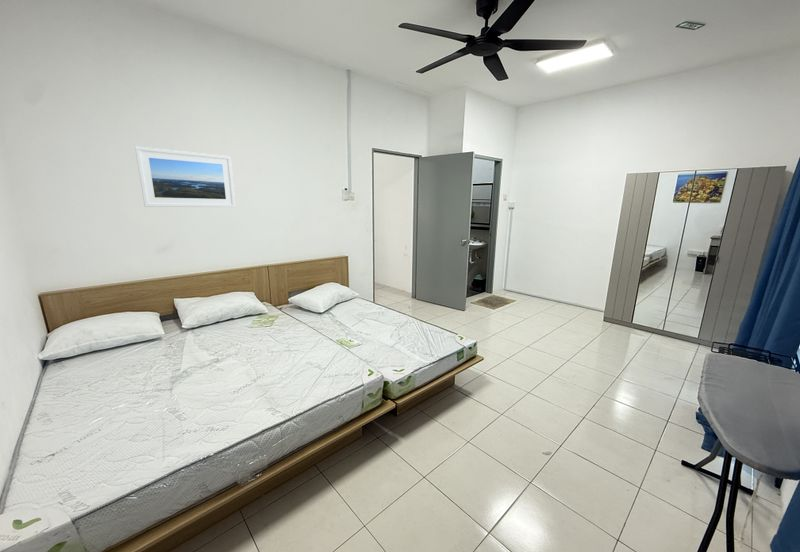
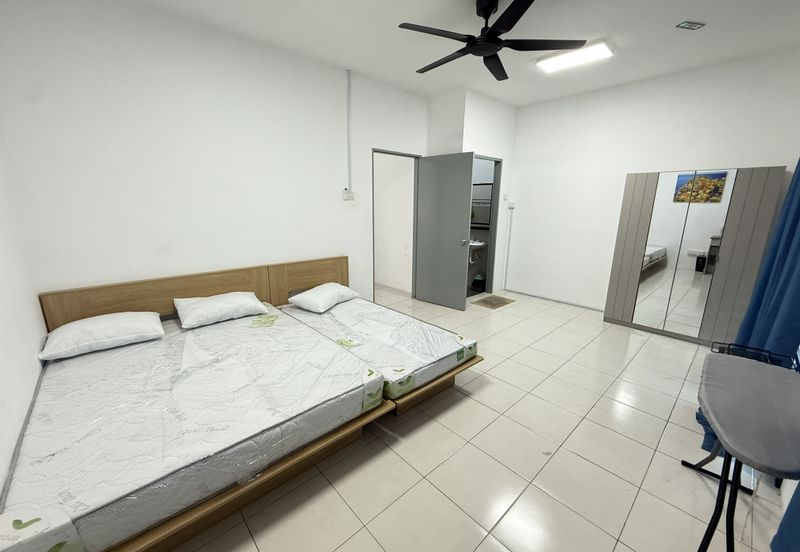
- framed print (190, 180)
